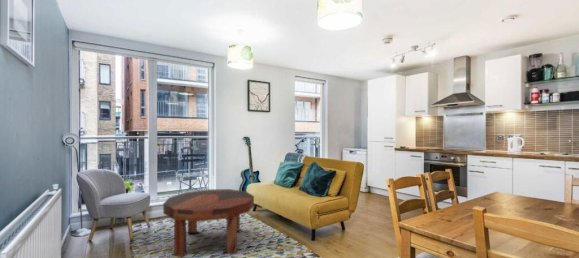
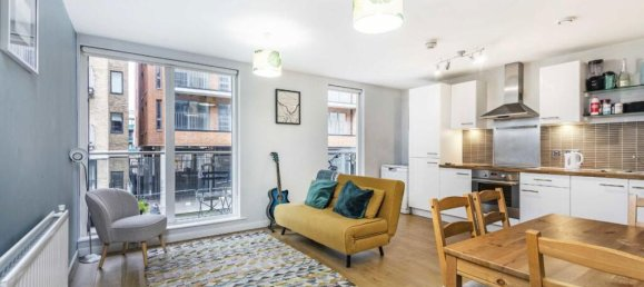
- coffee table (210, 219)
